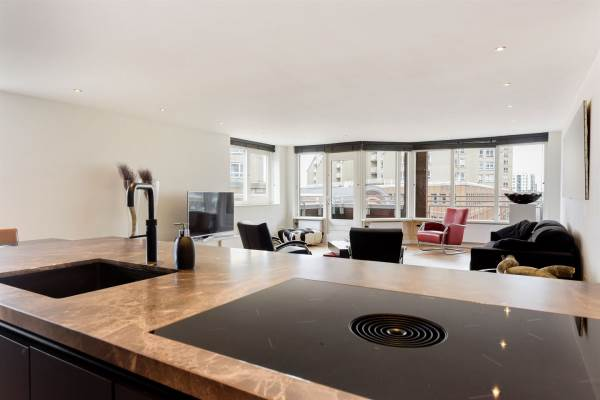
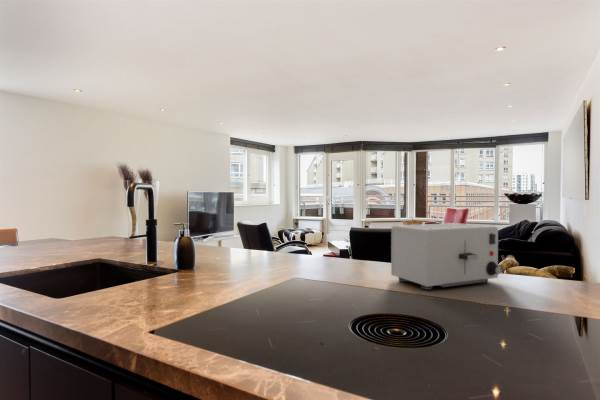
+ toaster (446, 254)
